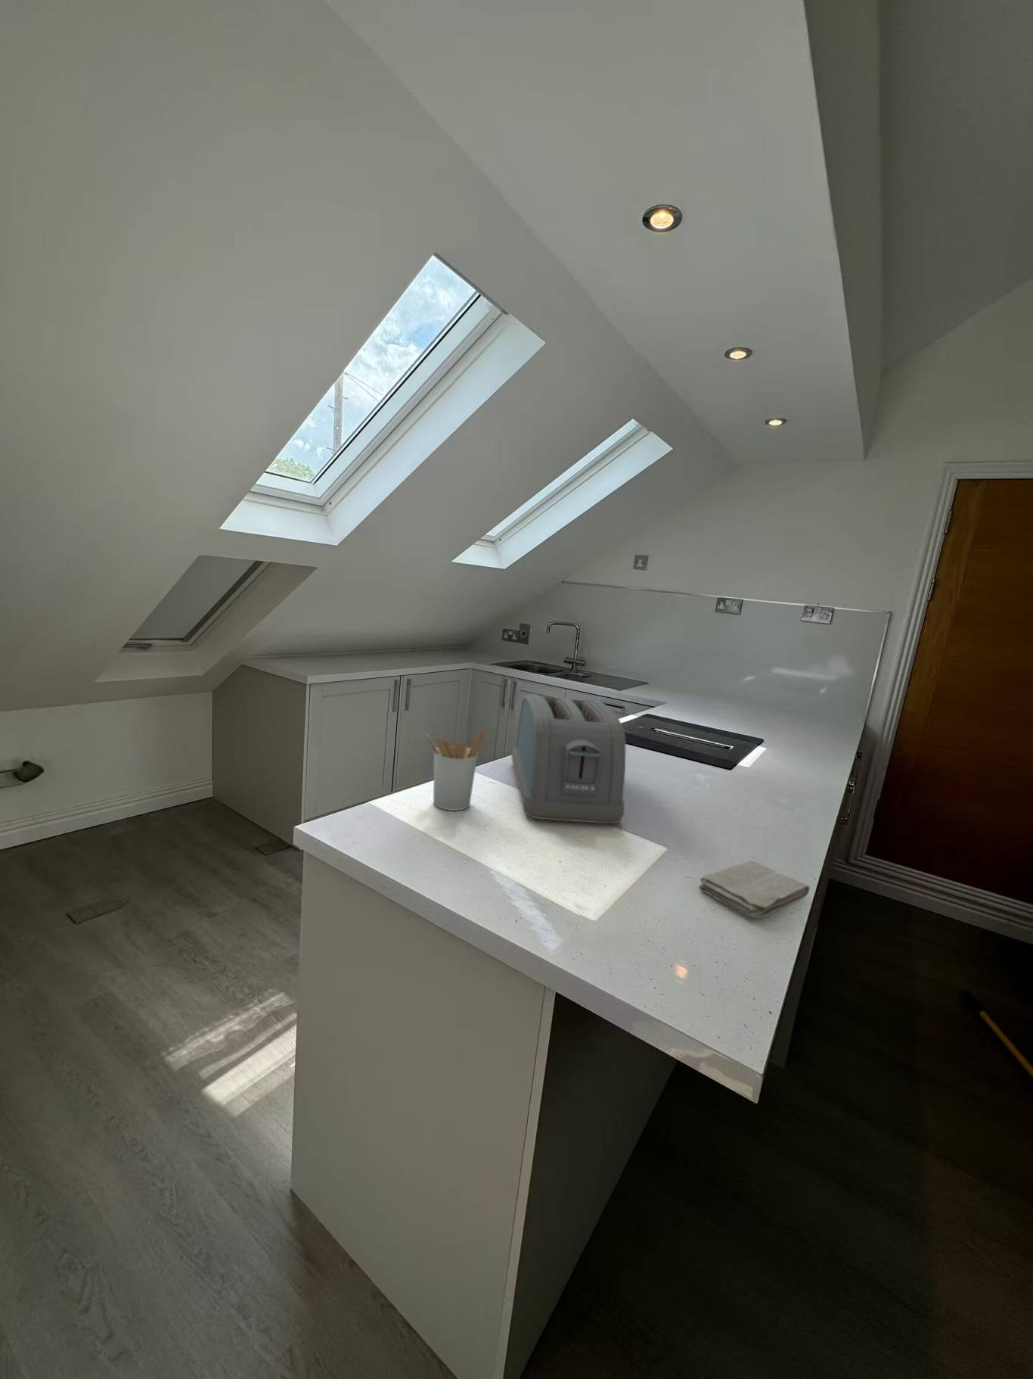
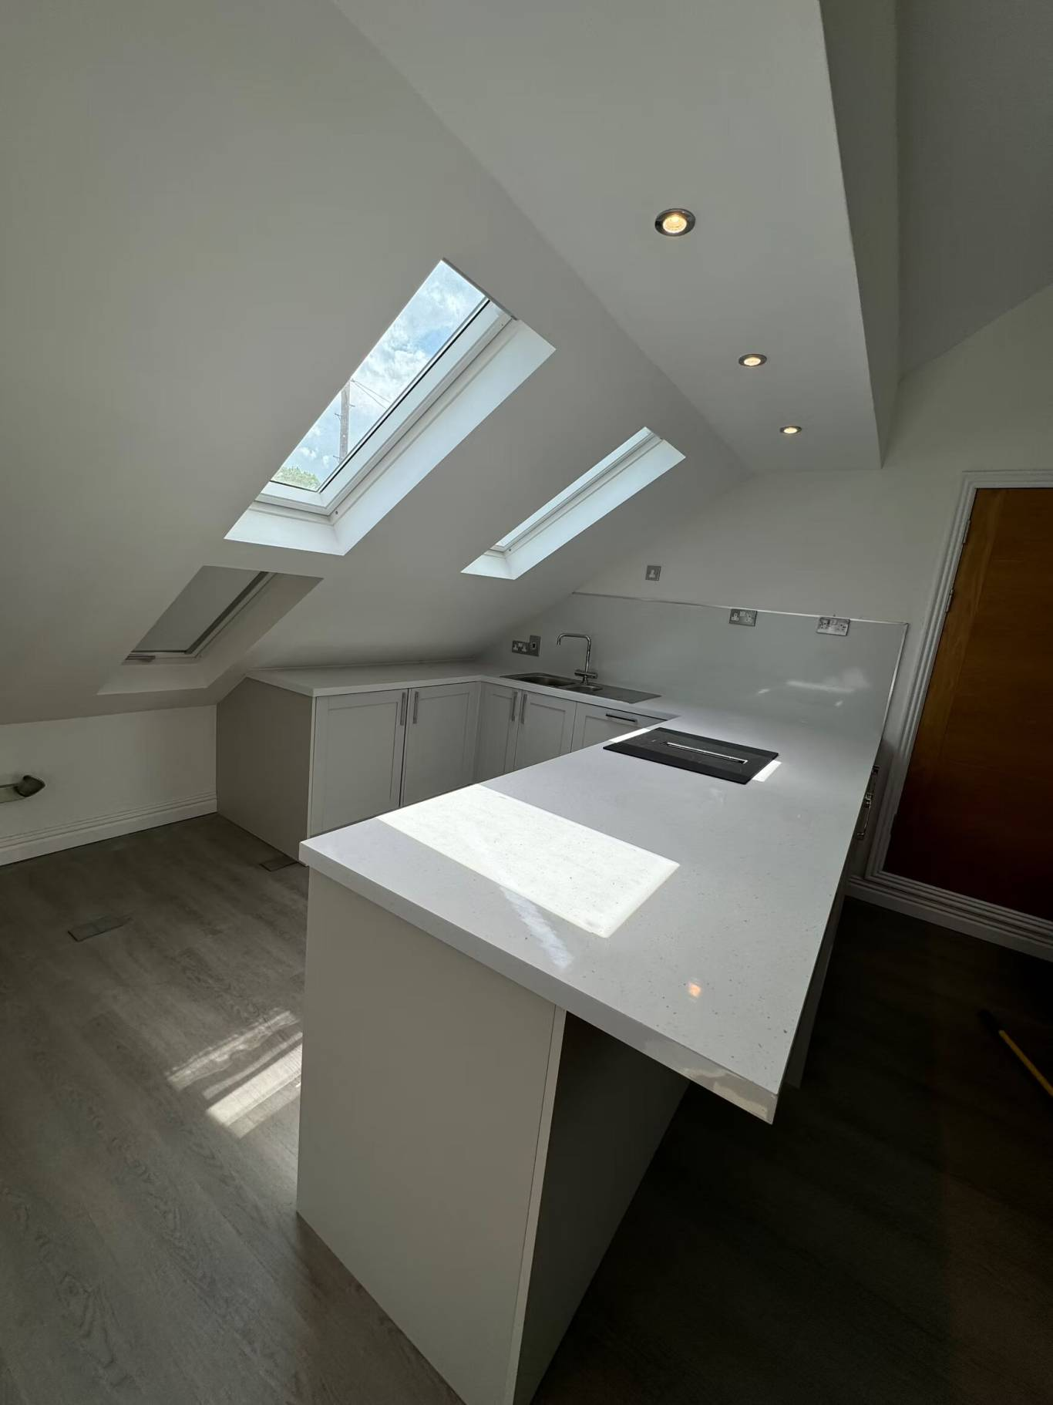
- washcloth (753, 886)
- utensil holder (452, 768)
- toaster (565, 747)
